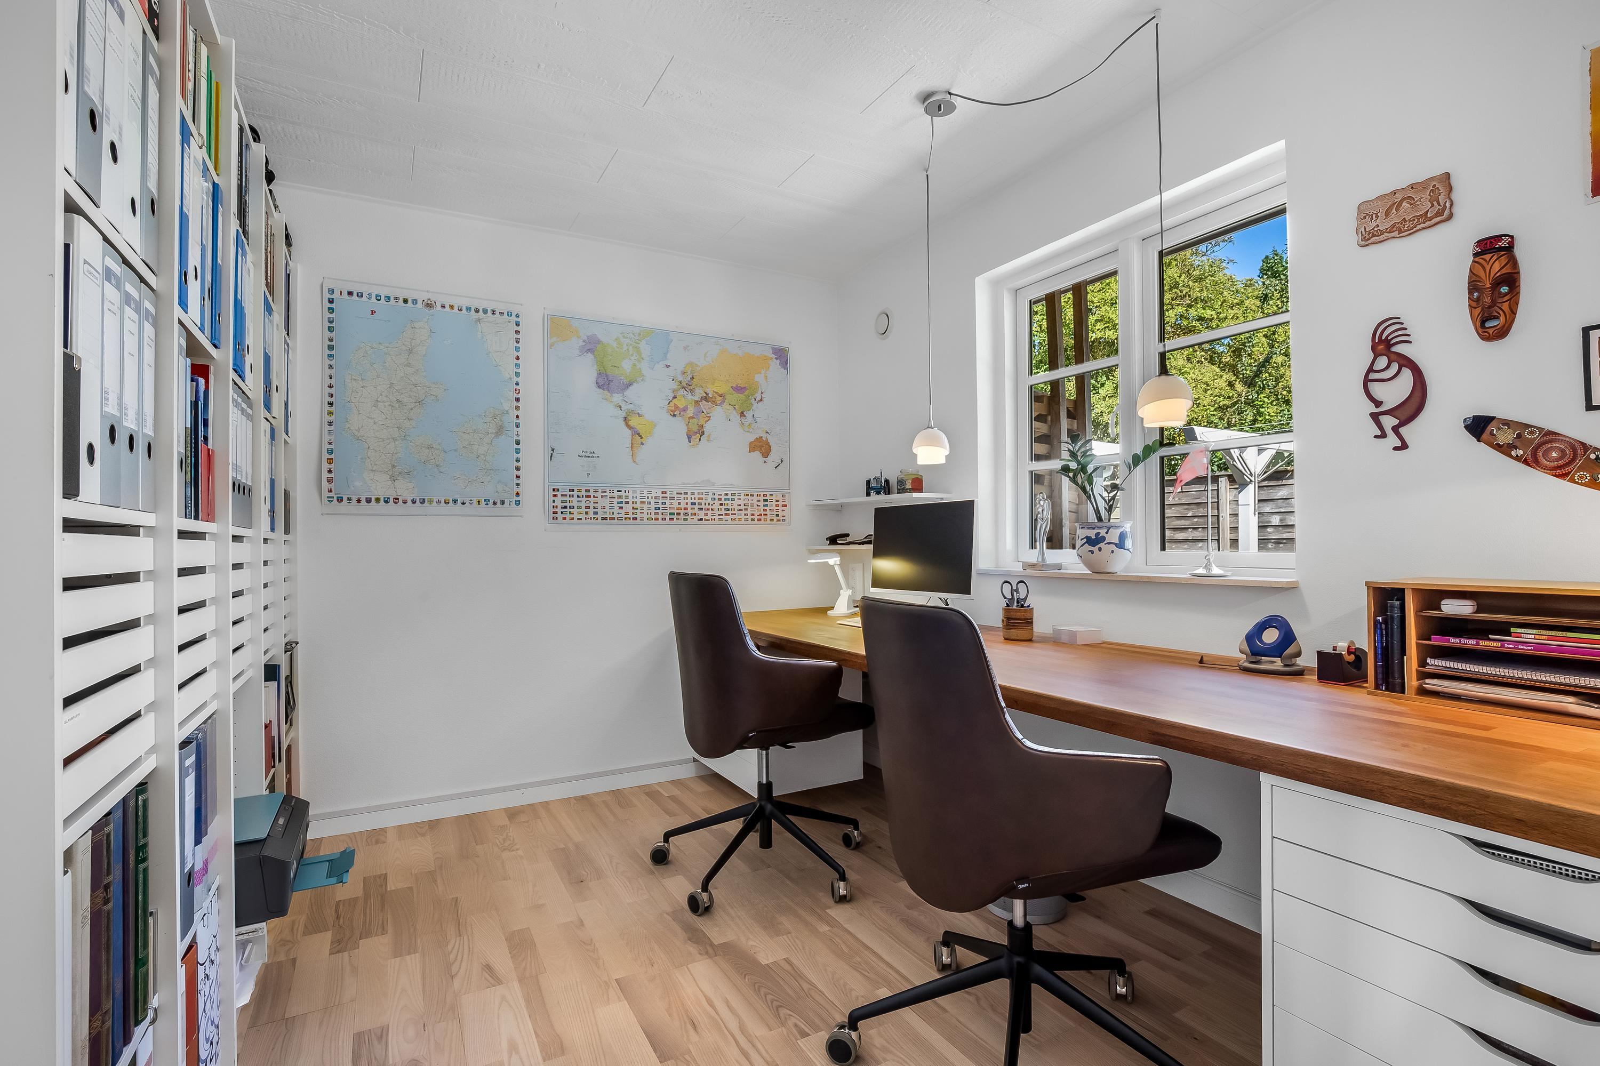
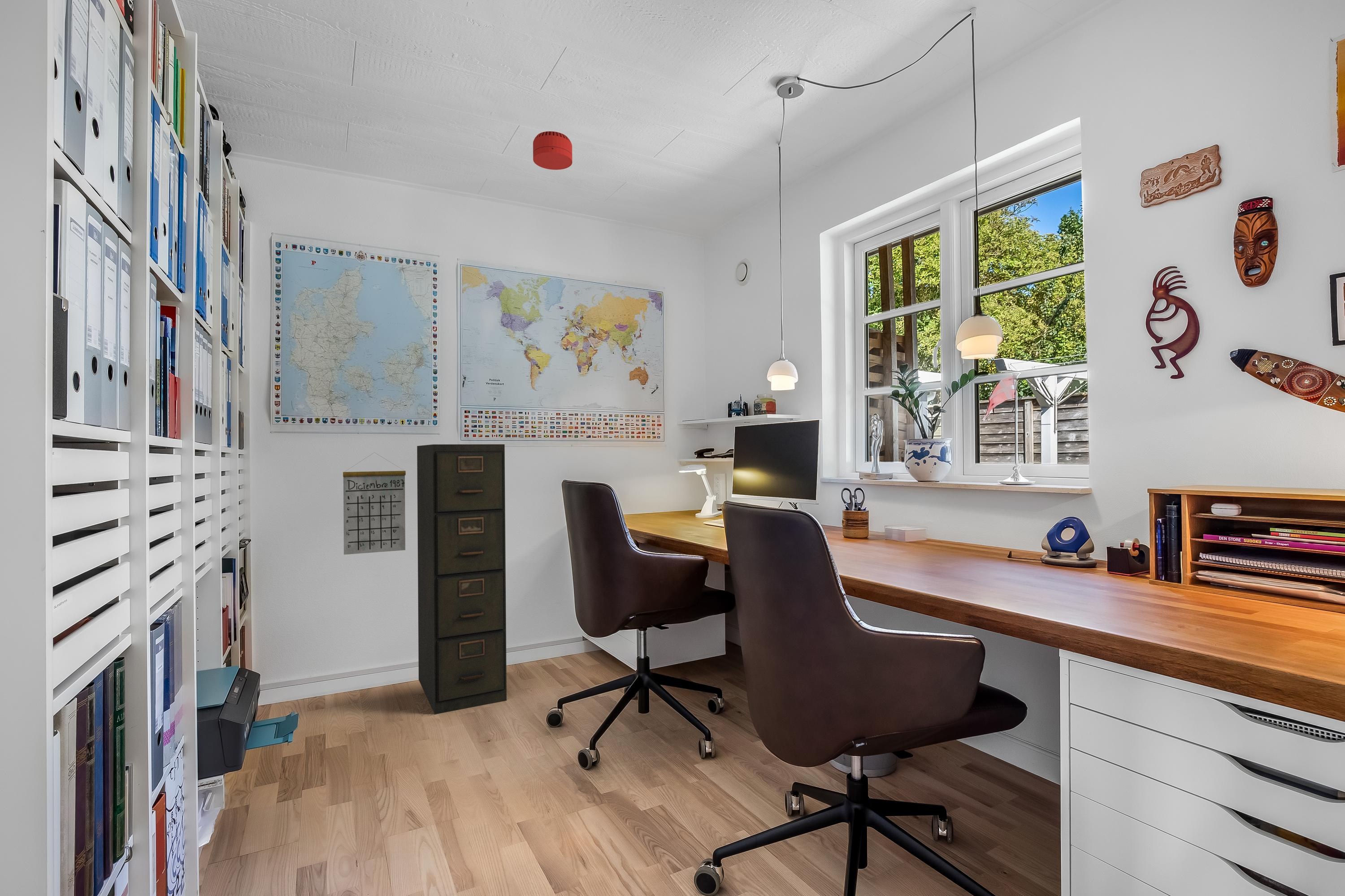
+ calendar (375, 502)
+ smoke detector (552, 150)
+ filing cabinet (460, 567)
